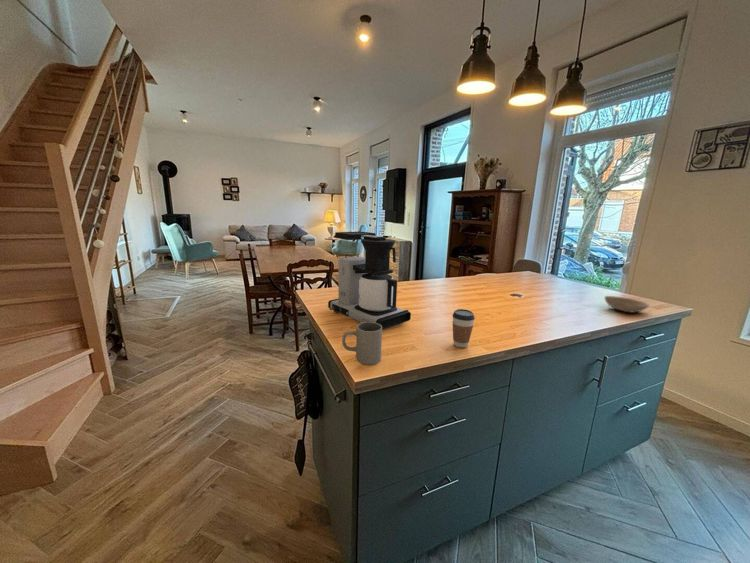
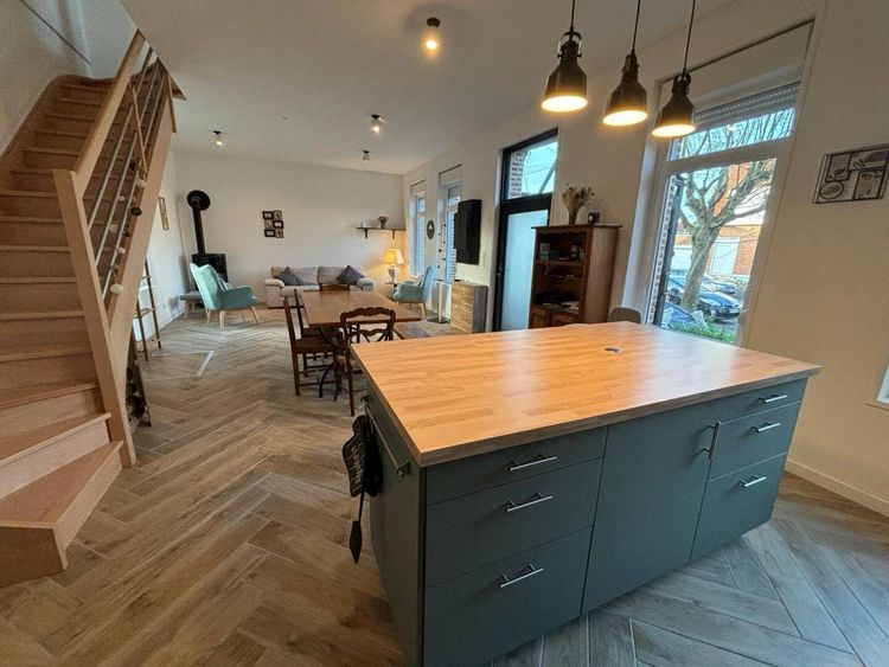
- mug (361, 343)
- bowl (626, 305)
- coffee maker (368, 277)
- coffee cup (462, 328)
